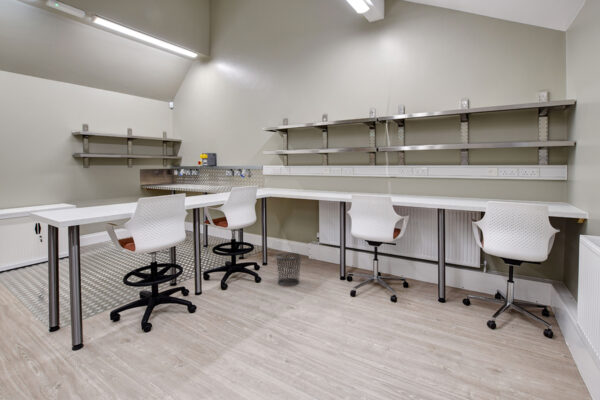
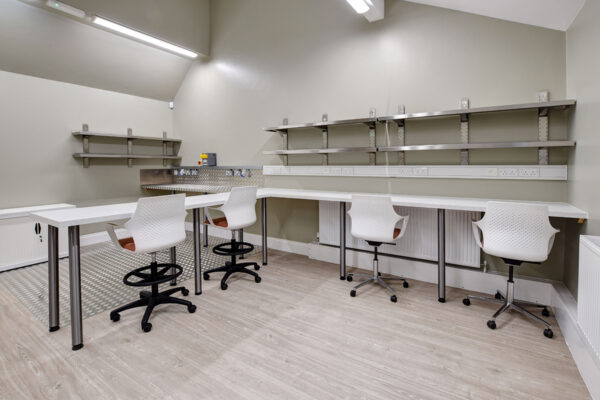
- waste bin (288, 268)
